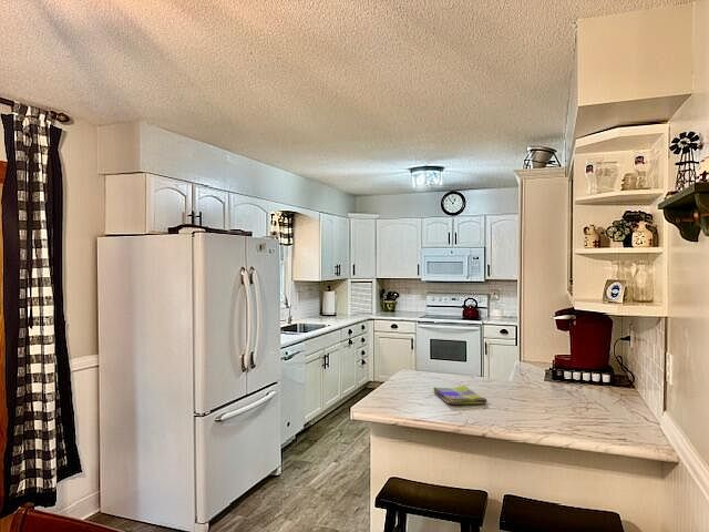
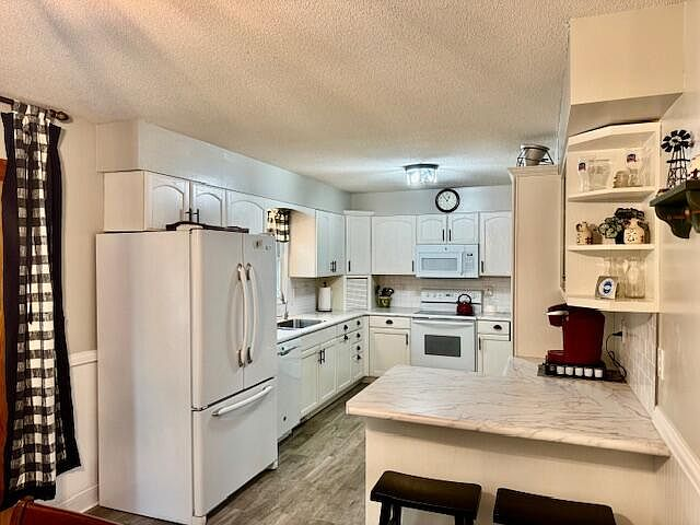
- dish towel (459, 395)
